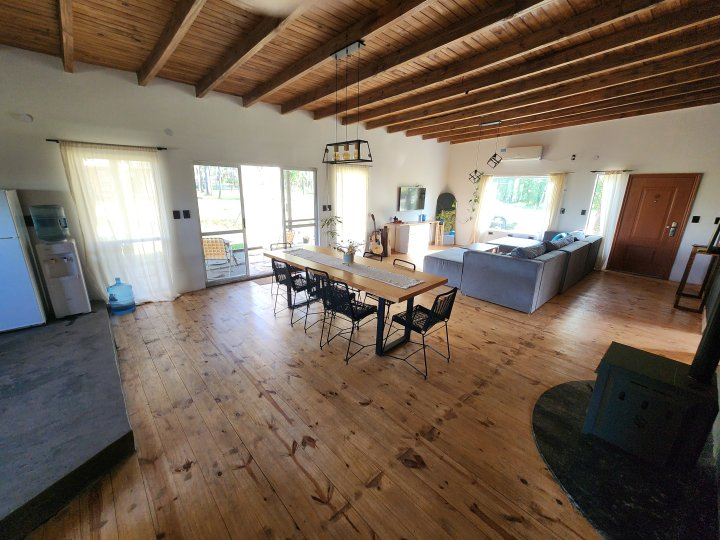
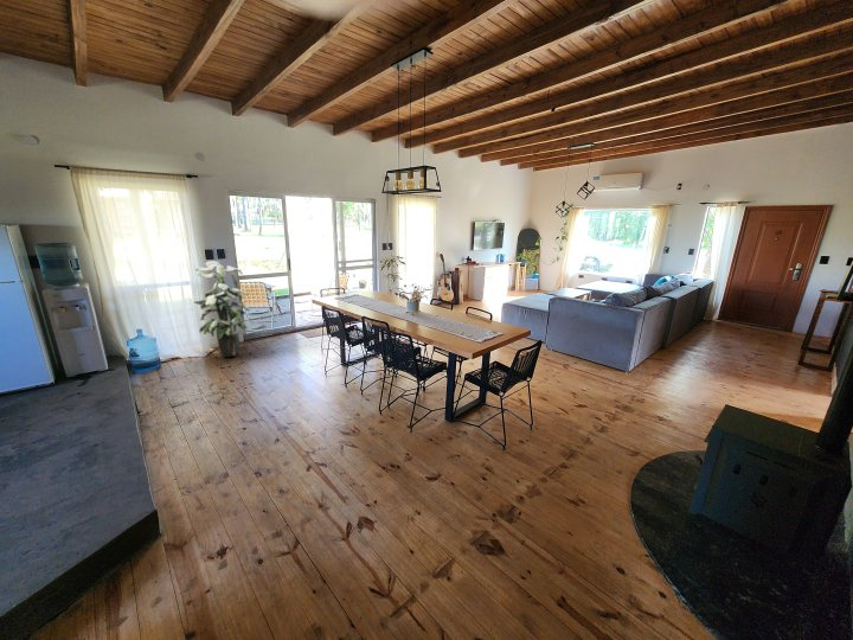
+ indoor plant (222, 309)
